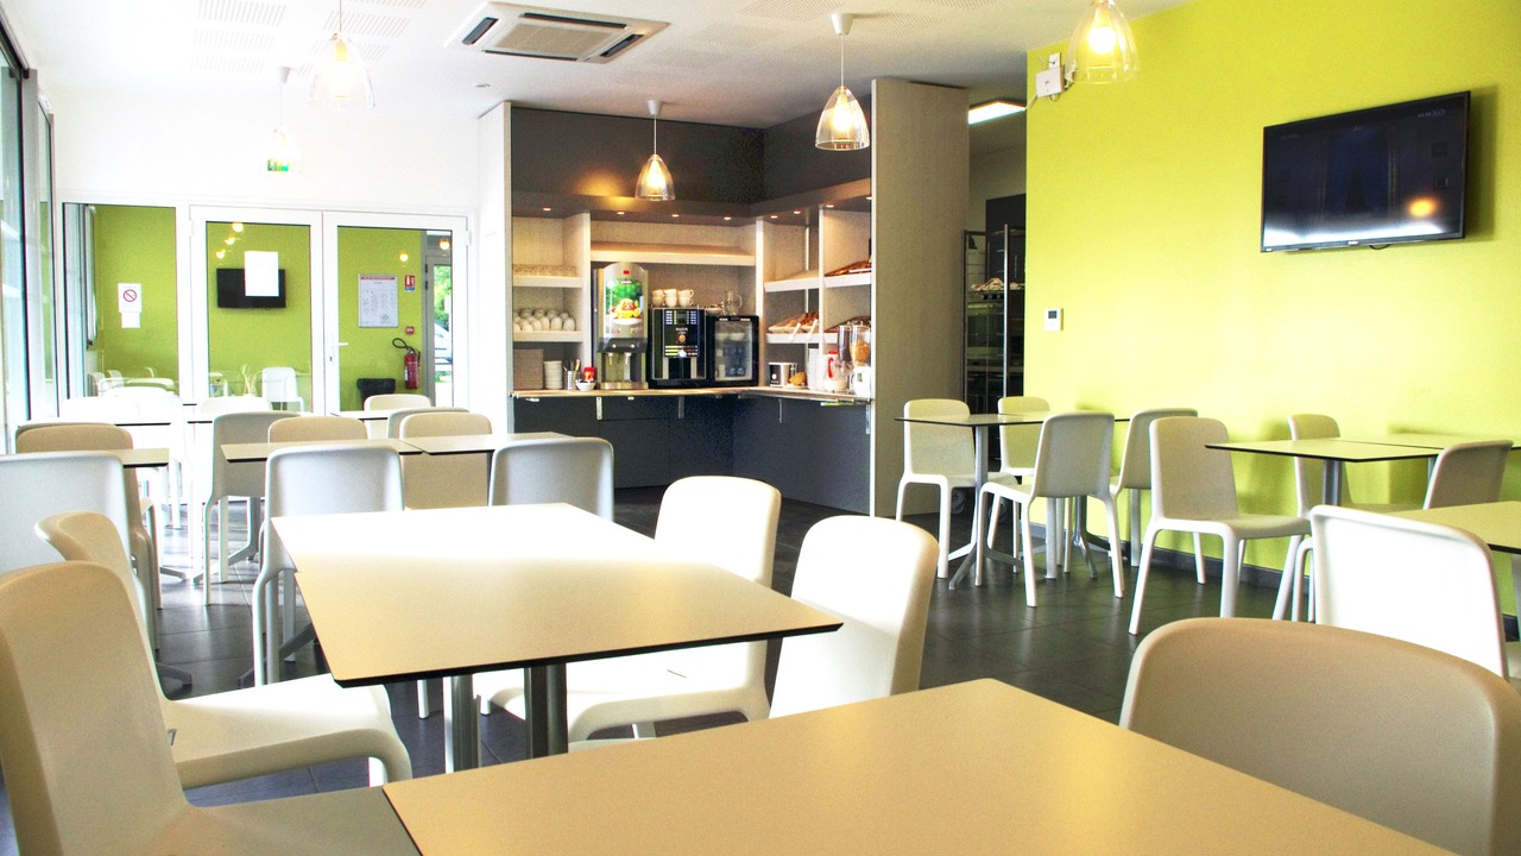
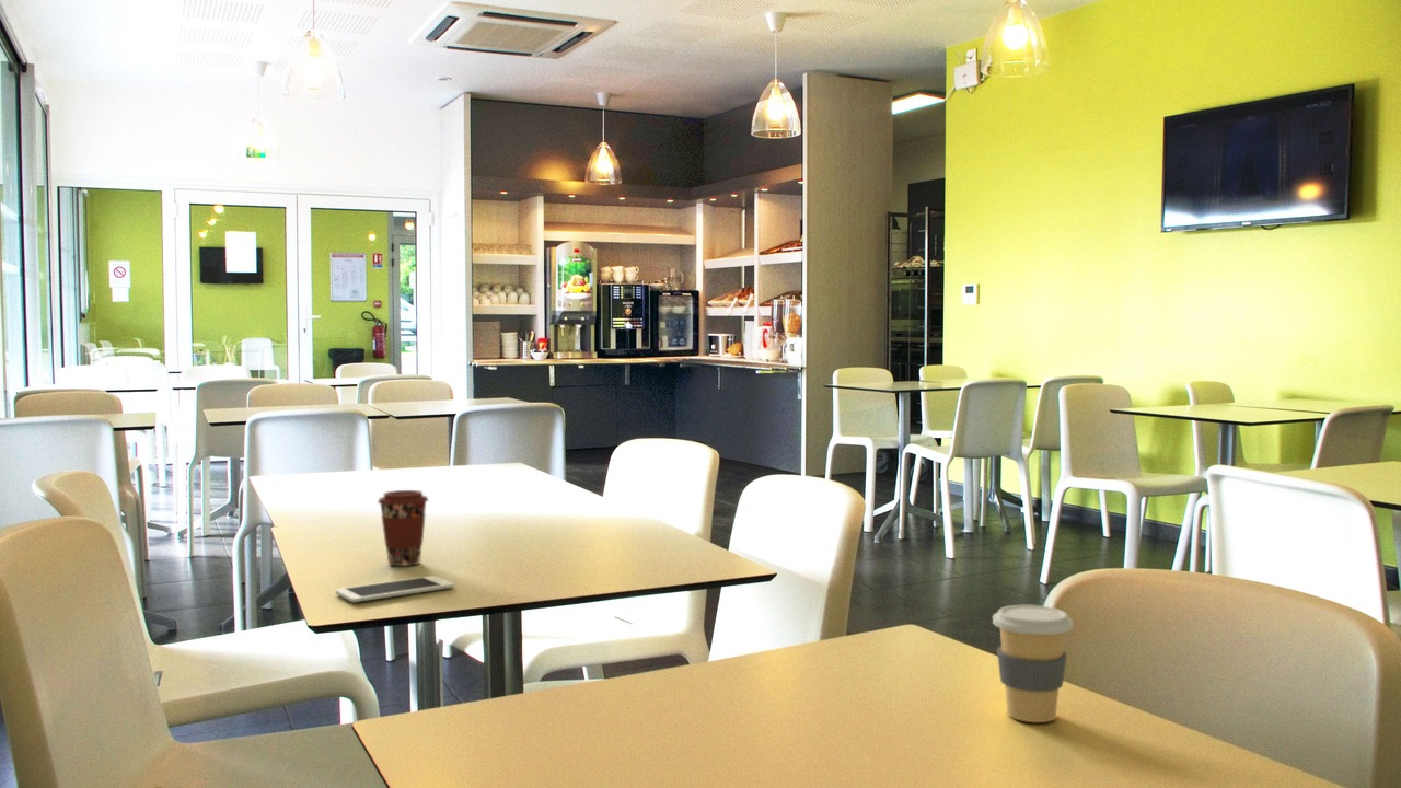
+ coffee cup (1031, 663)
+ coffee cup (403, 528)
+ cell phone (395, 588)
